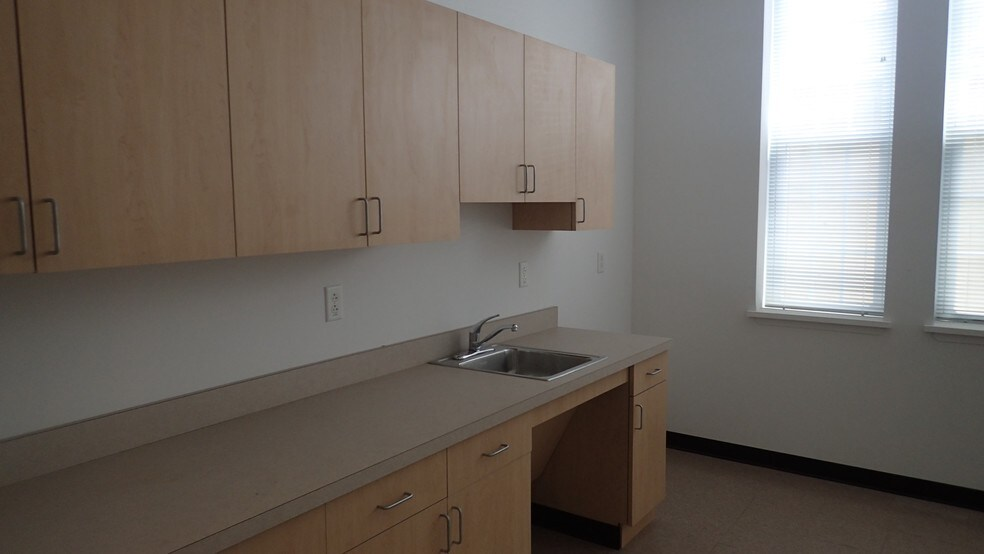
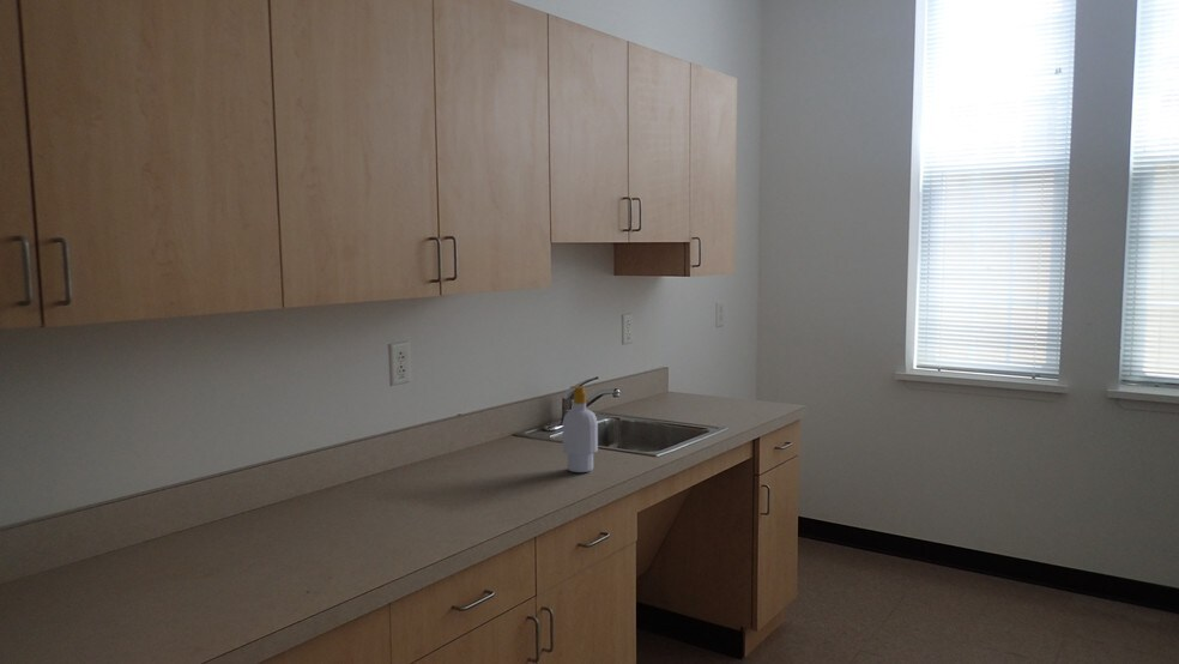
+ soap bottle (580, 428)
